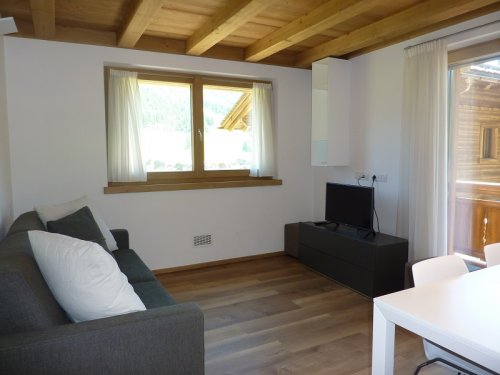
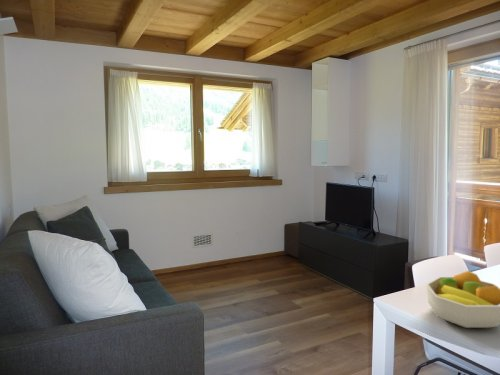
+ fruit bowl (465, 296)
